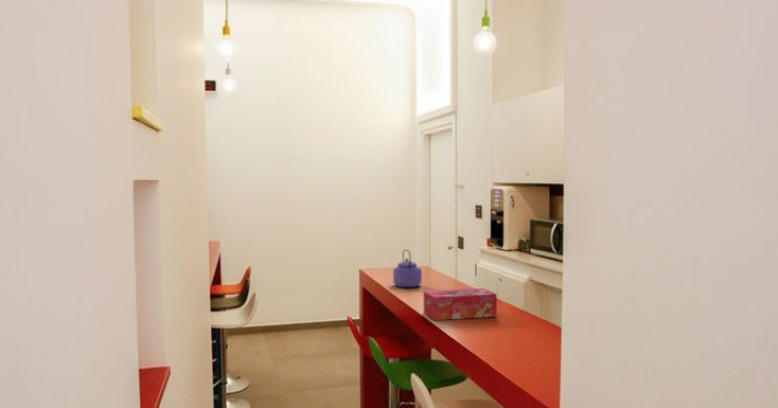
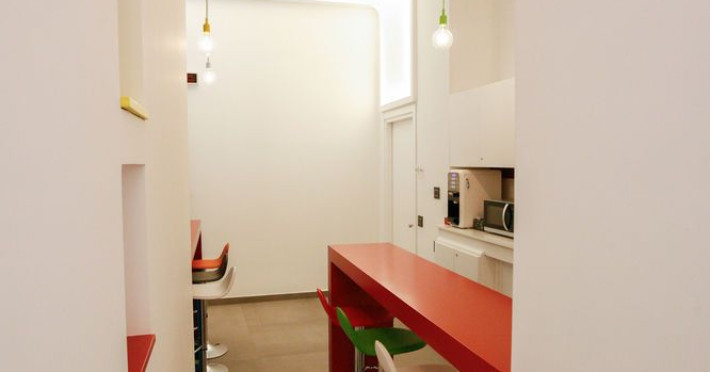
- kettle (408, 268)
- tissue box (459, 303)
